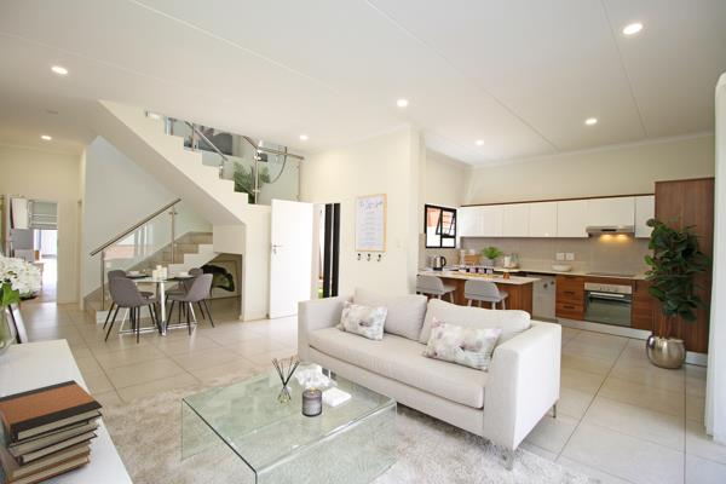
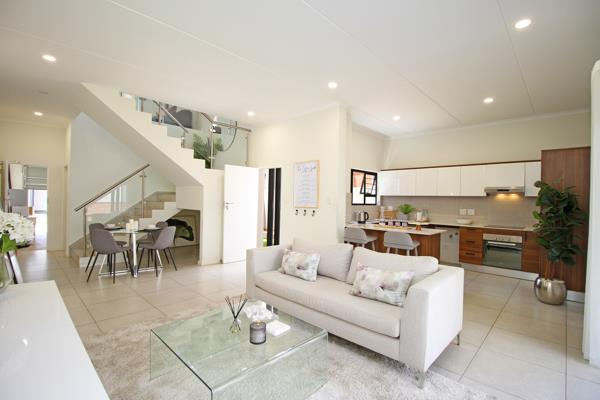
- book stack (45, 427)
